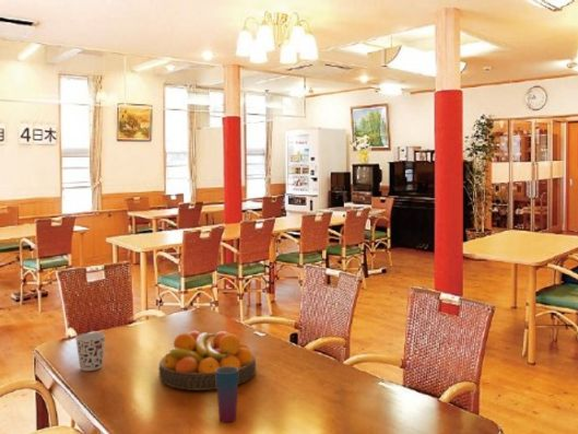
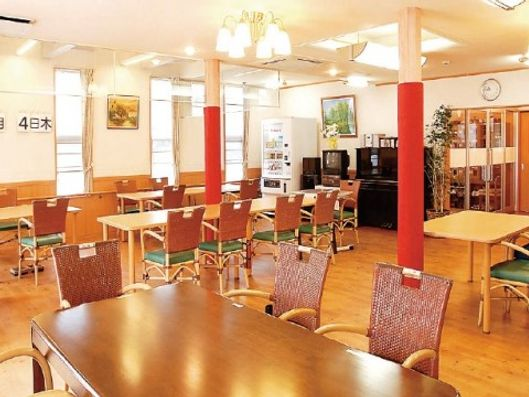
- cup (227, 394)
- fruit bowl (208, 352)
- cup (91, 352)
